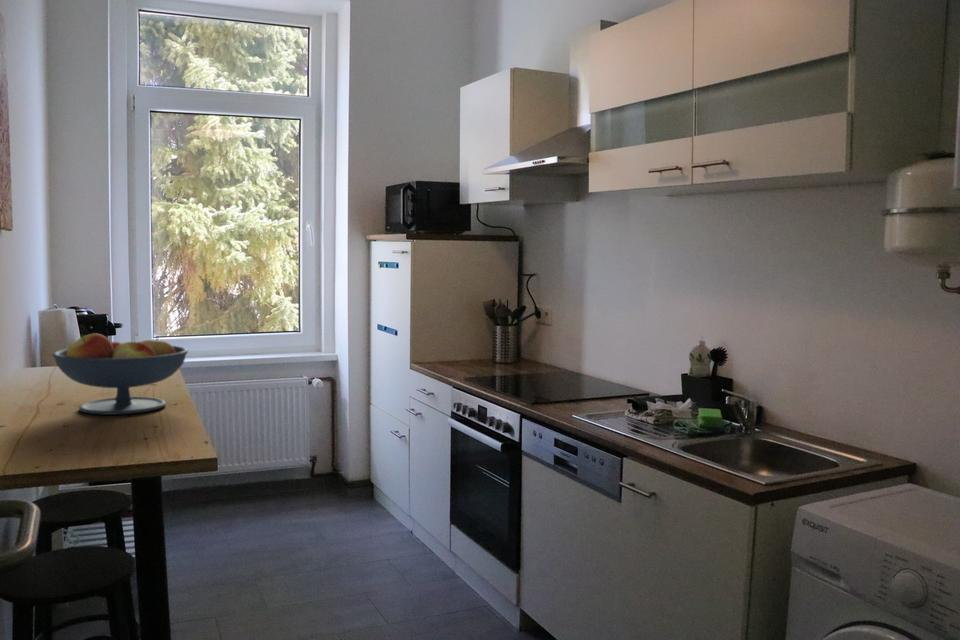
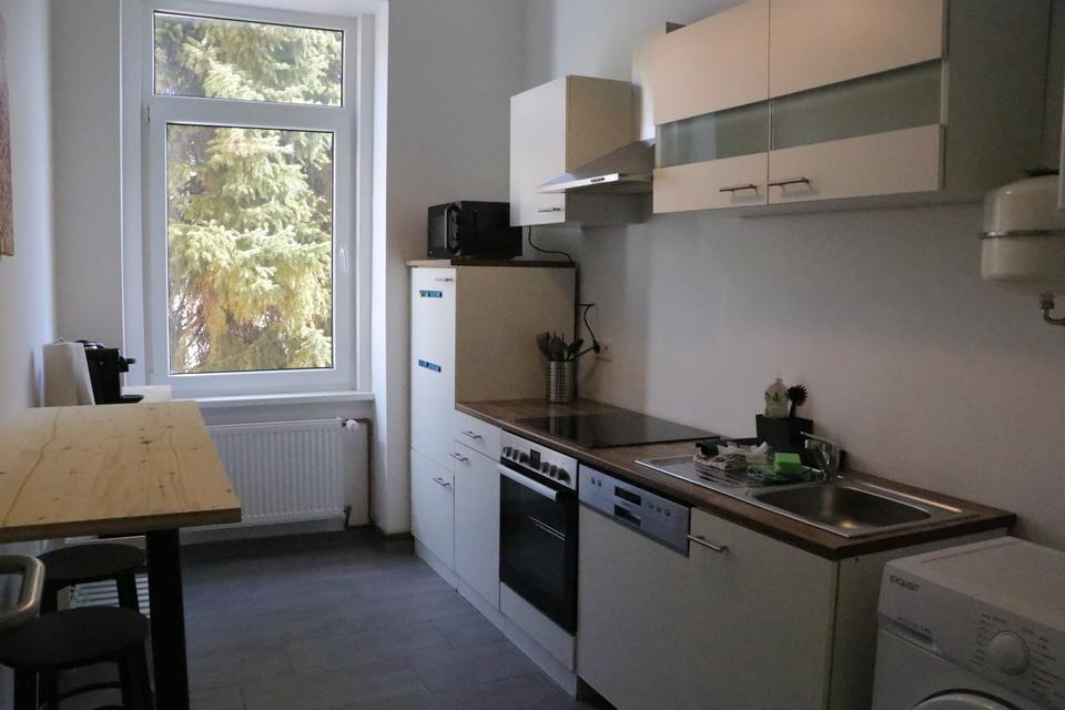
- fruit bowl (122, 369)
